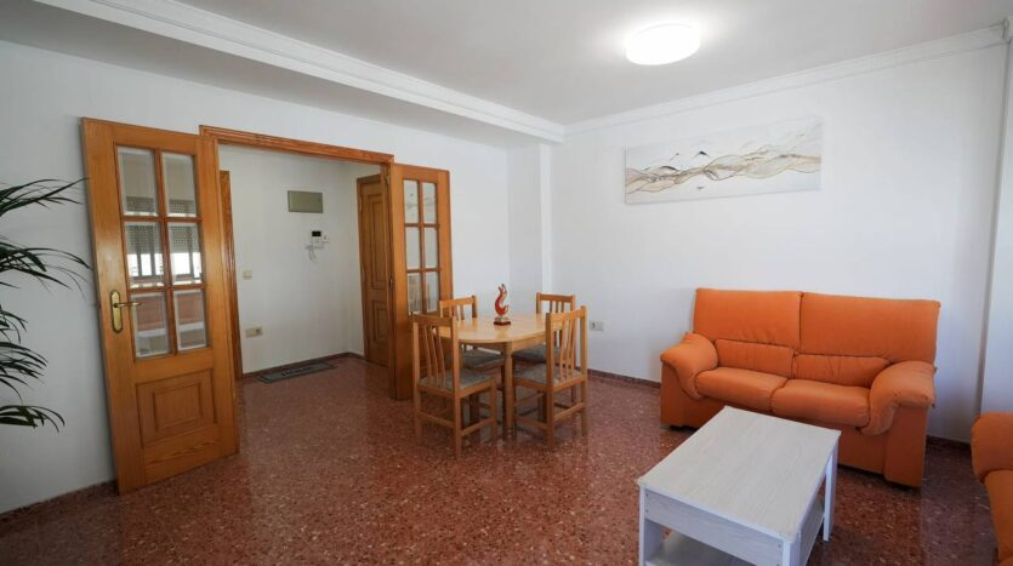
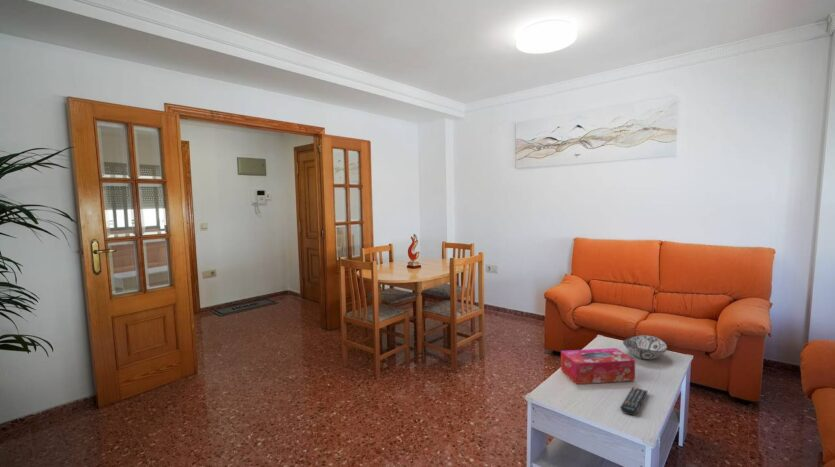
+ remote control (634, 400)
+ decorative bowl (644, 349)
+ tissue box (596, 365)
